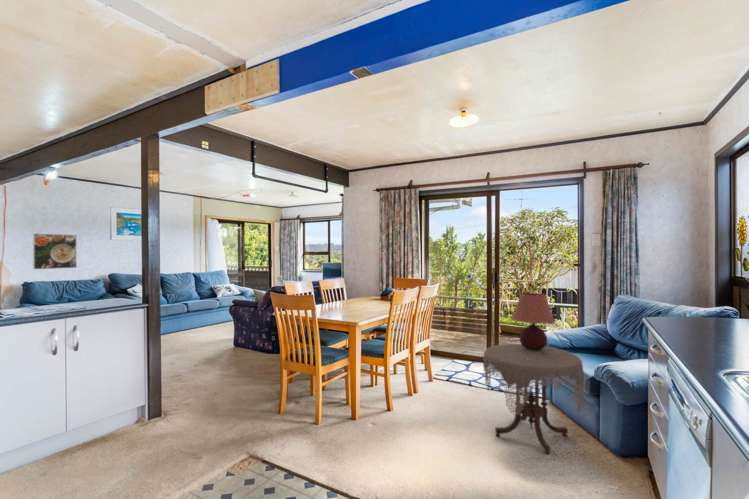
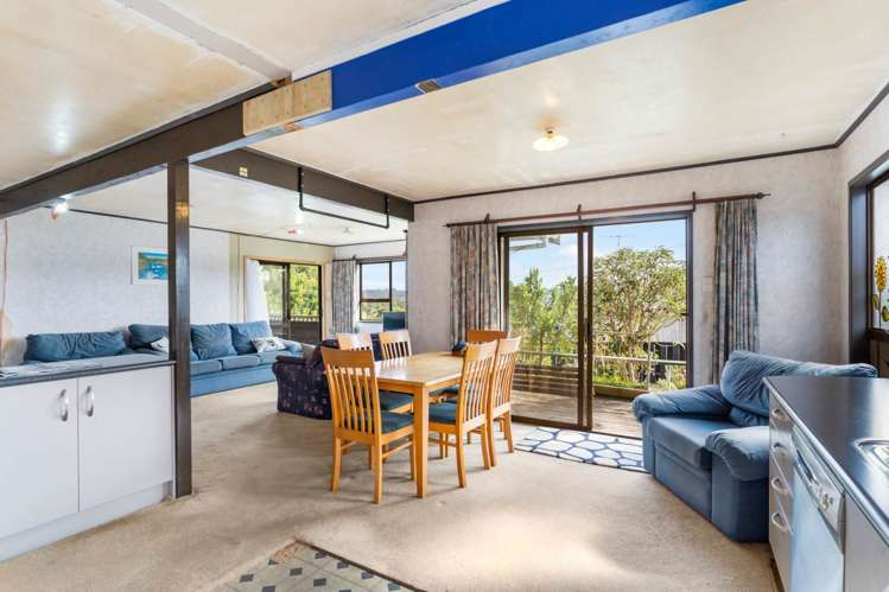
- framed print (55, 251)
- side table (531, 394)
- table lamp (532, 321)
